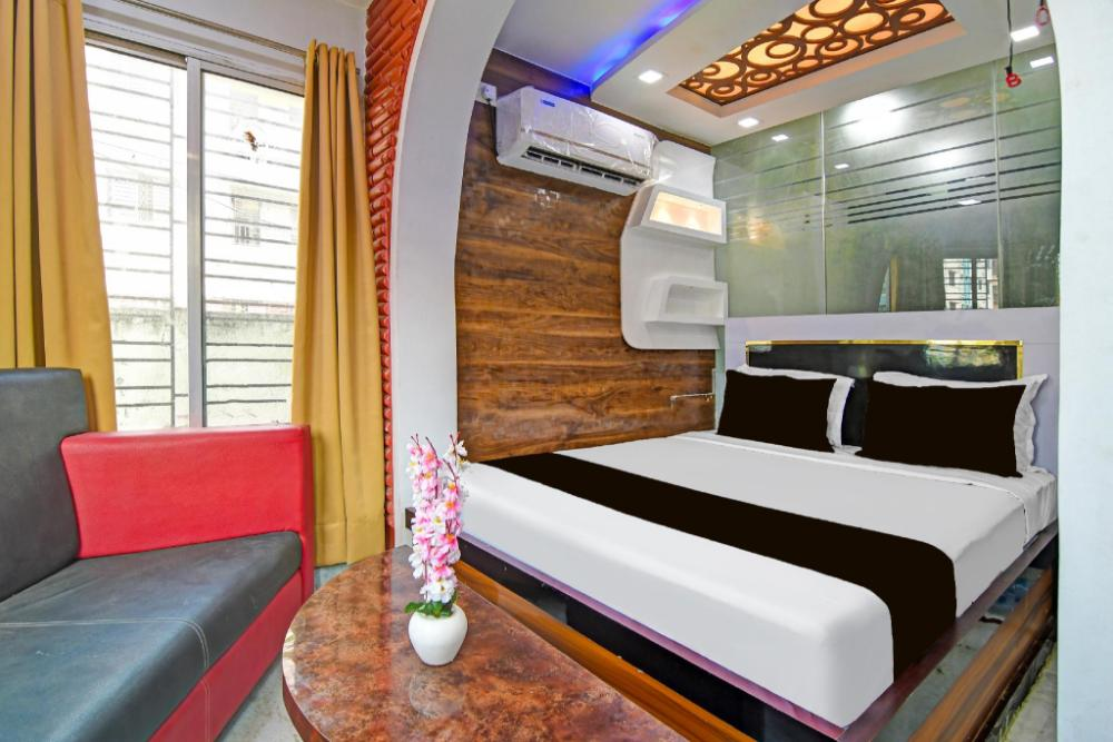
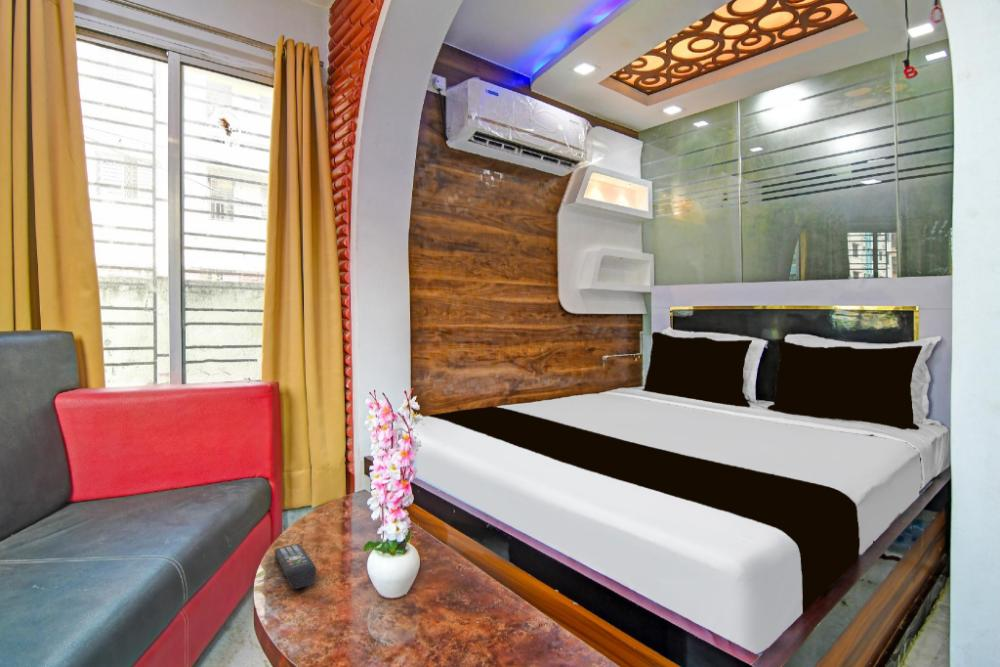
+ remote control (294, 562)
